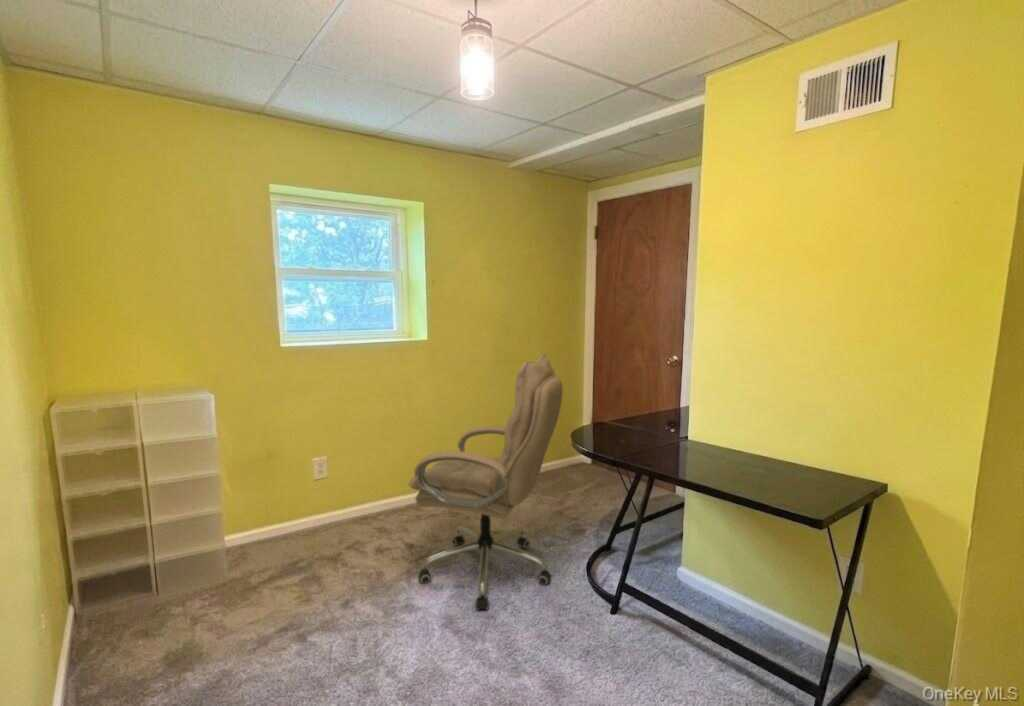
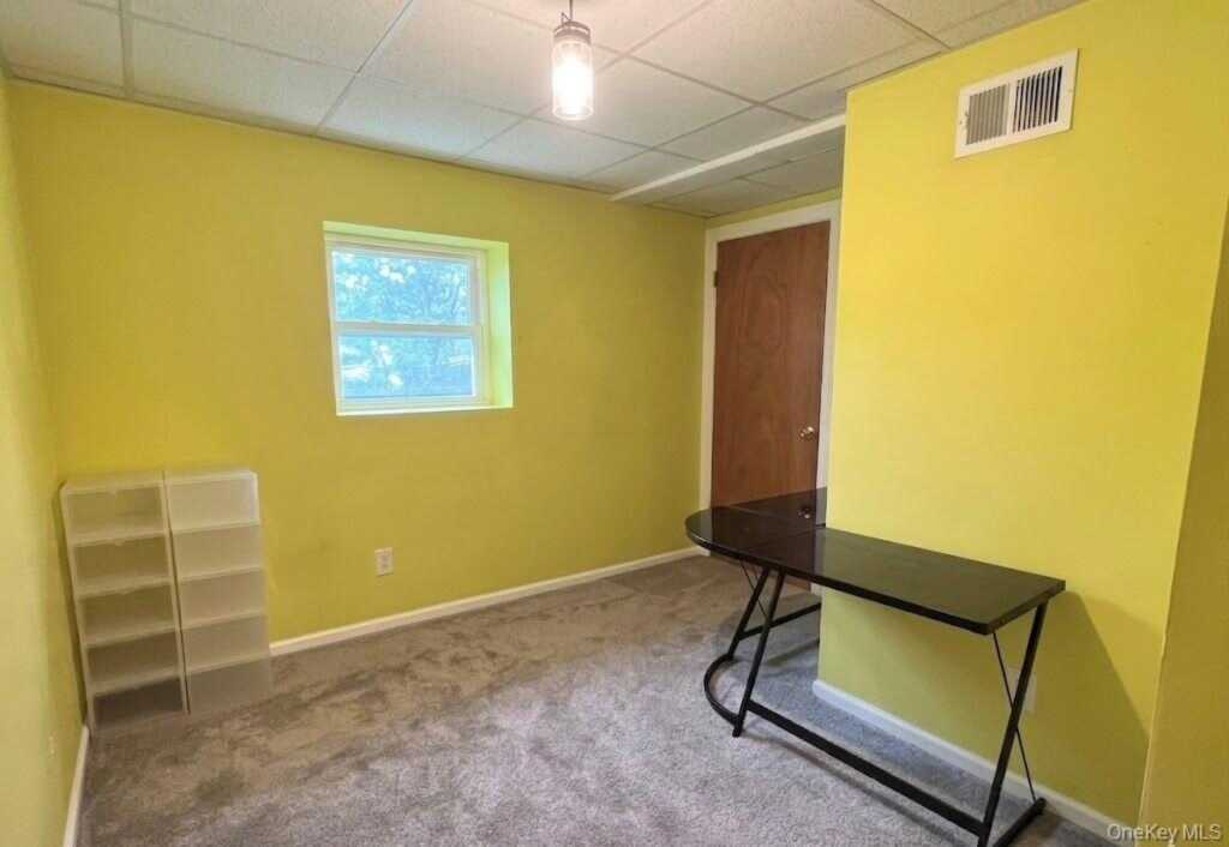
- office chair (488, 466)
